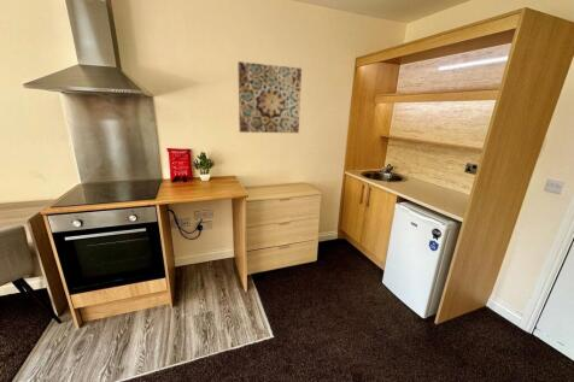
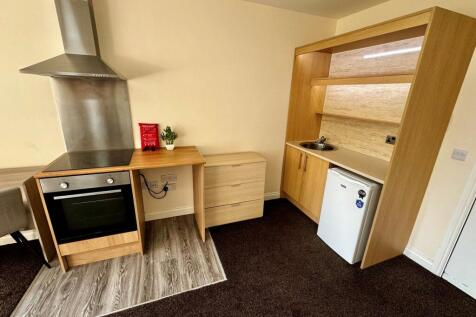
- wall art (270, 100)
